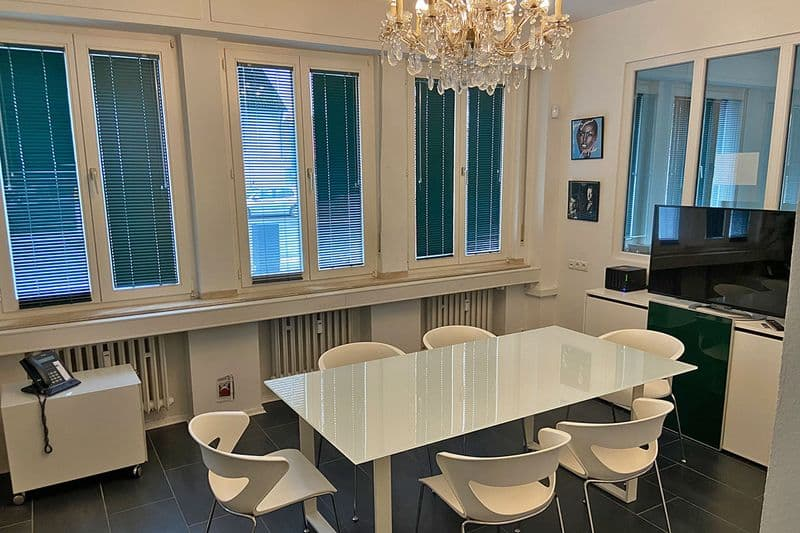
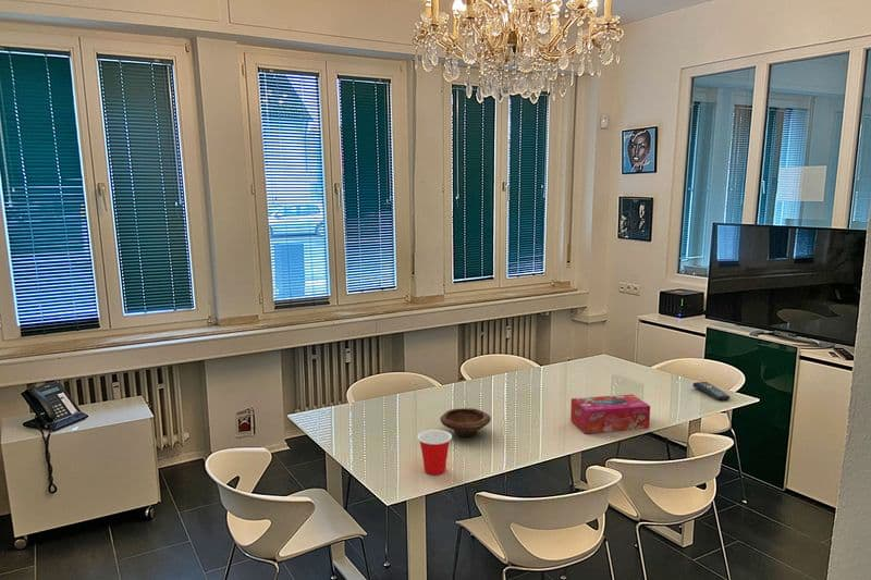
+ tissue box (609, 412)
+ bowl (465, 423)
+ remote control (710, 390)
+ cup (434, 453)
